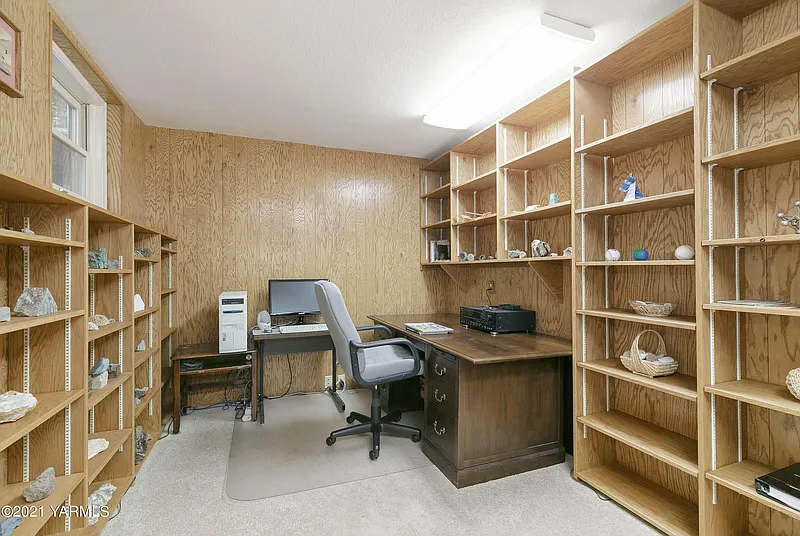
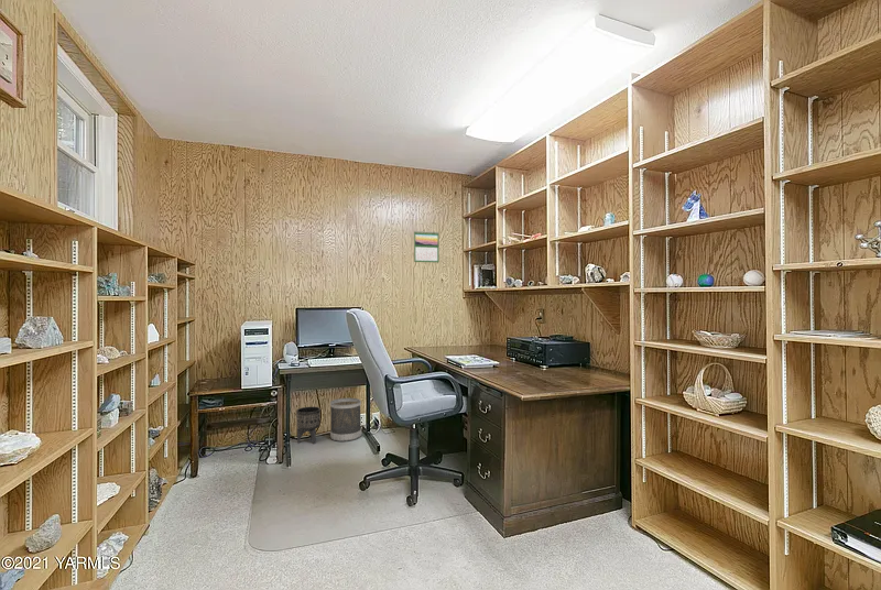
+ wastebasket (346, 418)
+ calendar (426, 245)
+ planter (308, 425)
